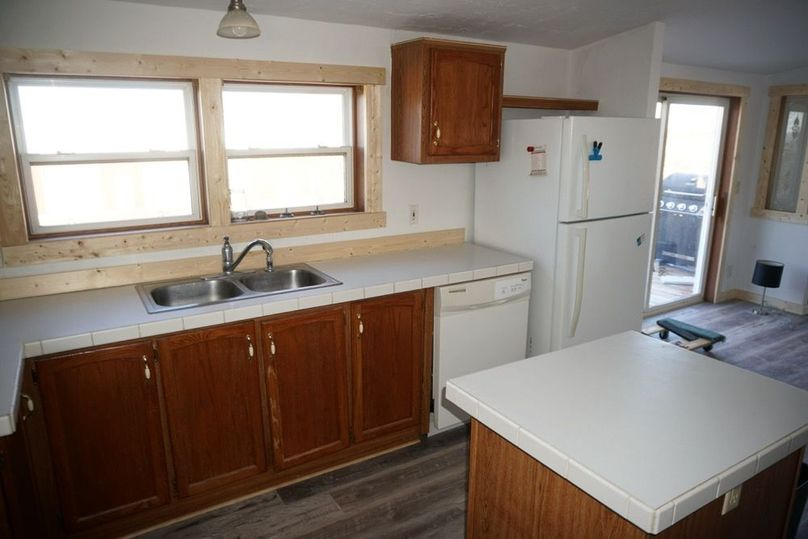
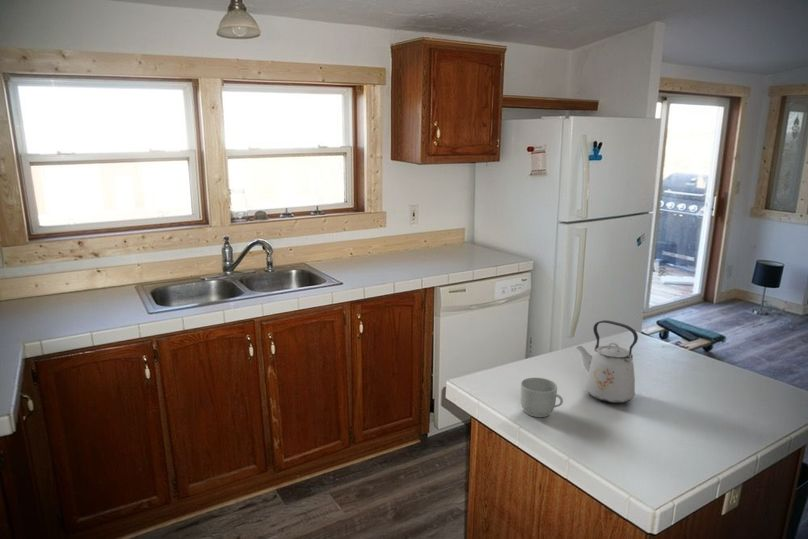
+ kettle (604, 357)
+ mug (542, 399)
